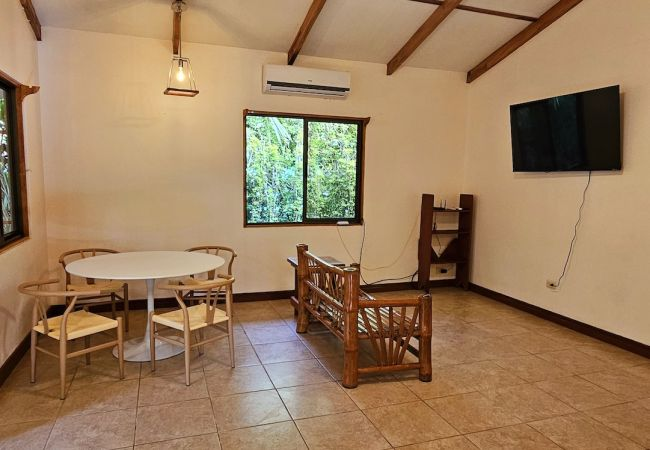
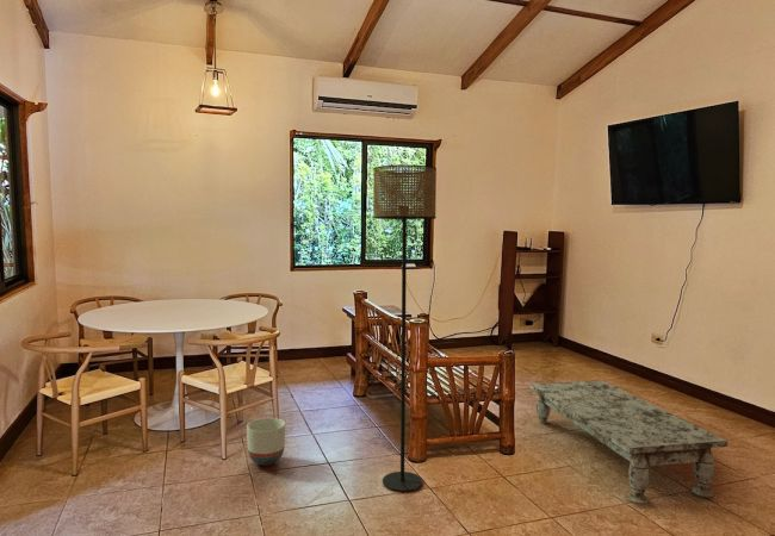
+ planter (266, 443)
+ coffee table (612, 430)
+ floor lamp (403, 328)
